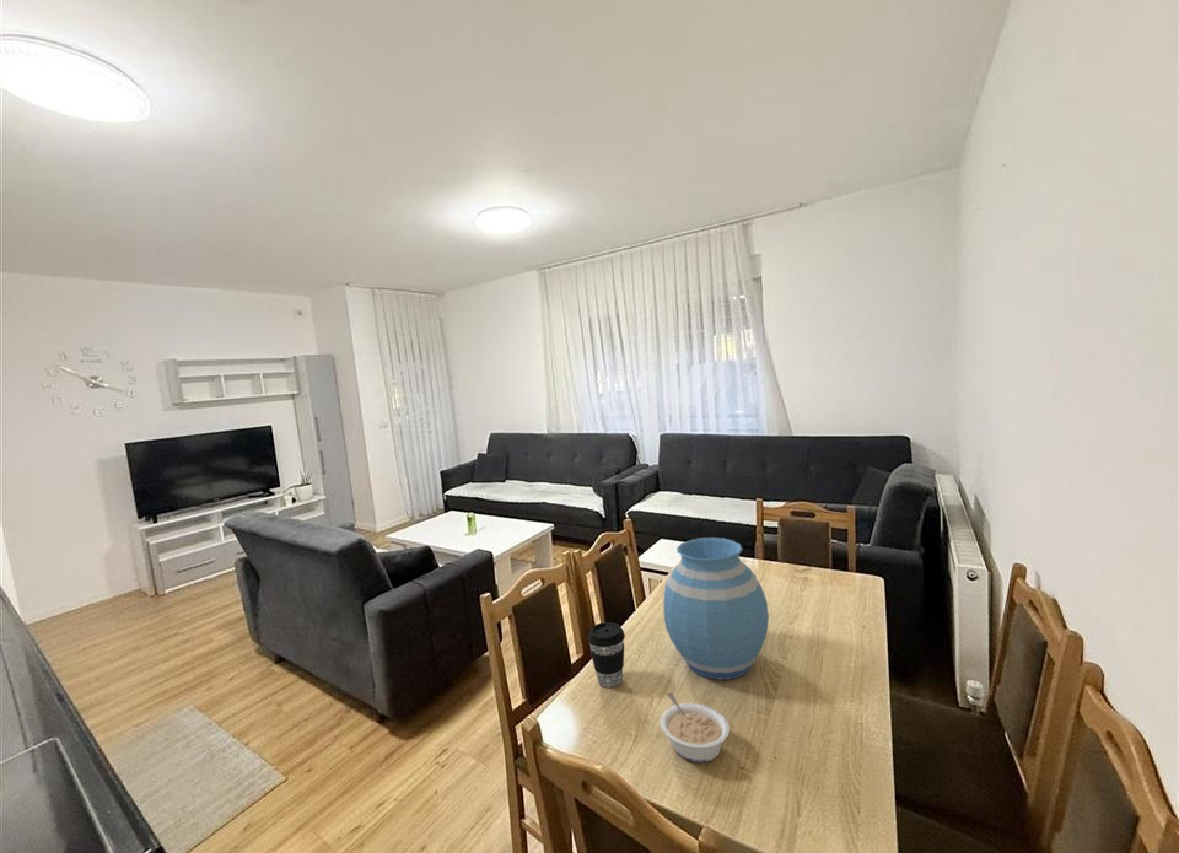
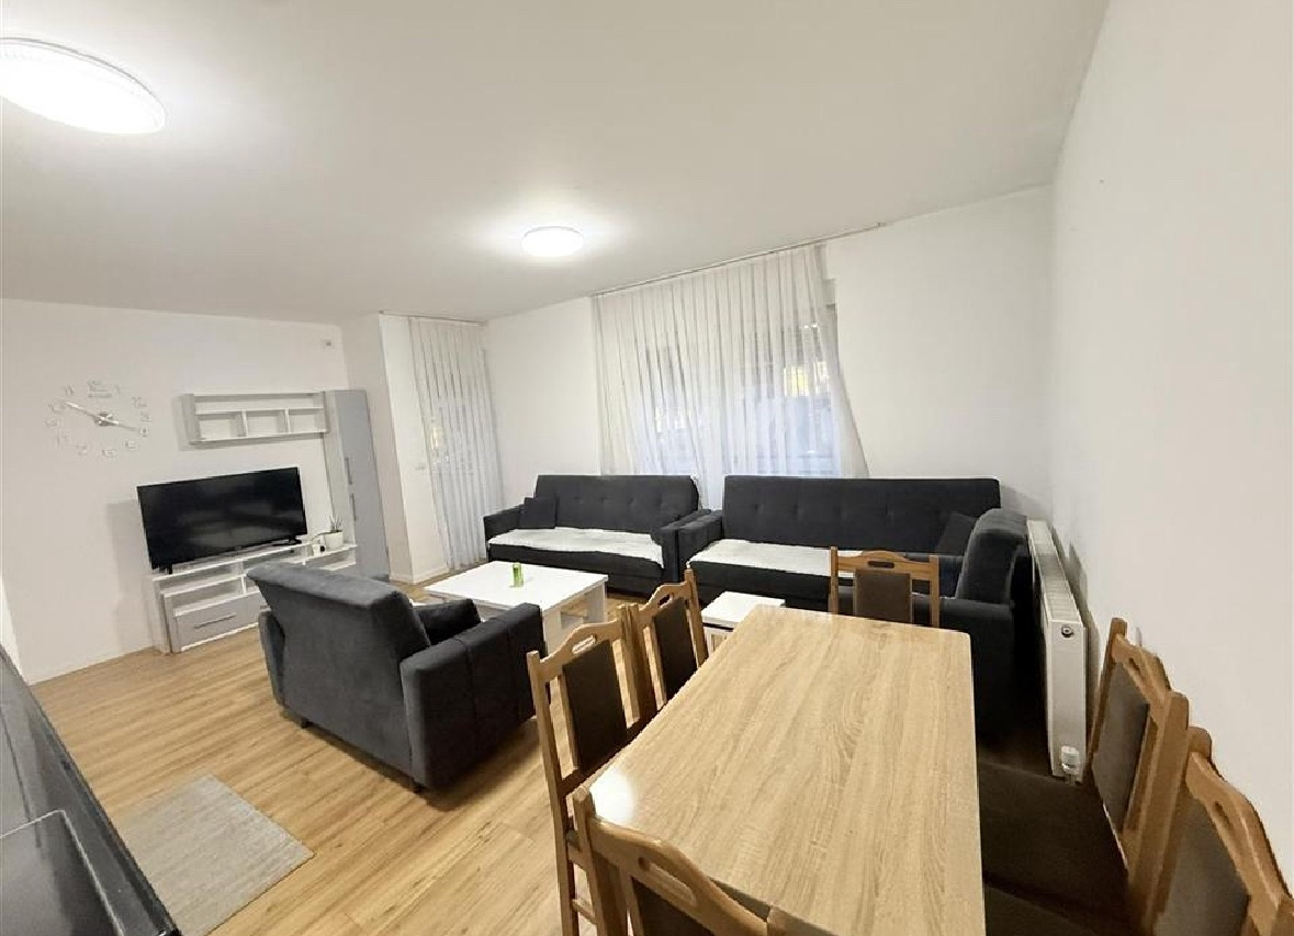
- vase (713, 604)
- coffee cup (608, 655)
- legume (692, 731)
